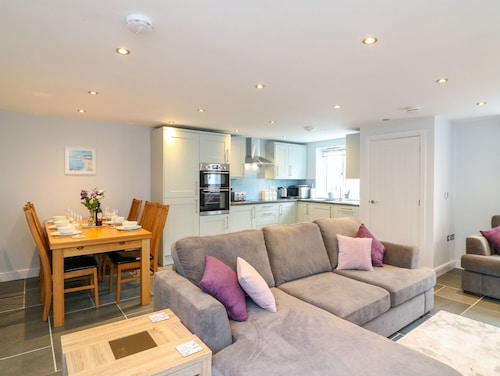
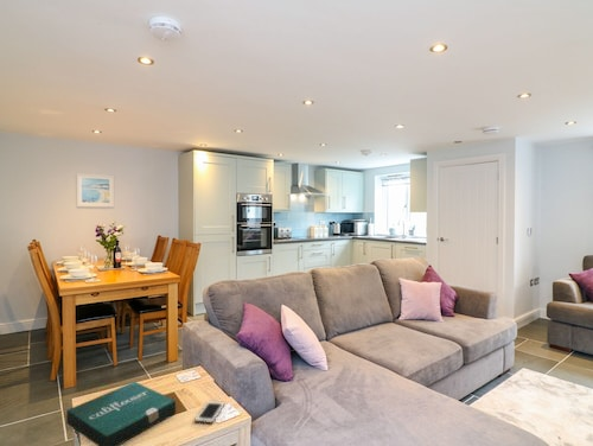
+ cell phone (210, 410)
+ pizza box (122, 412)
